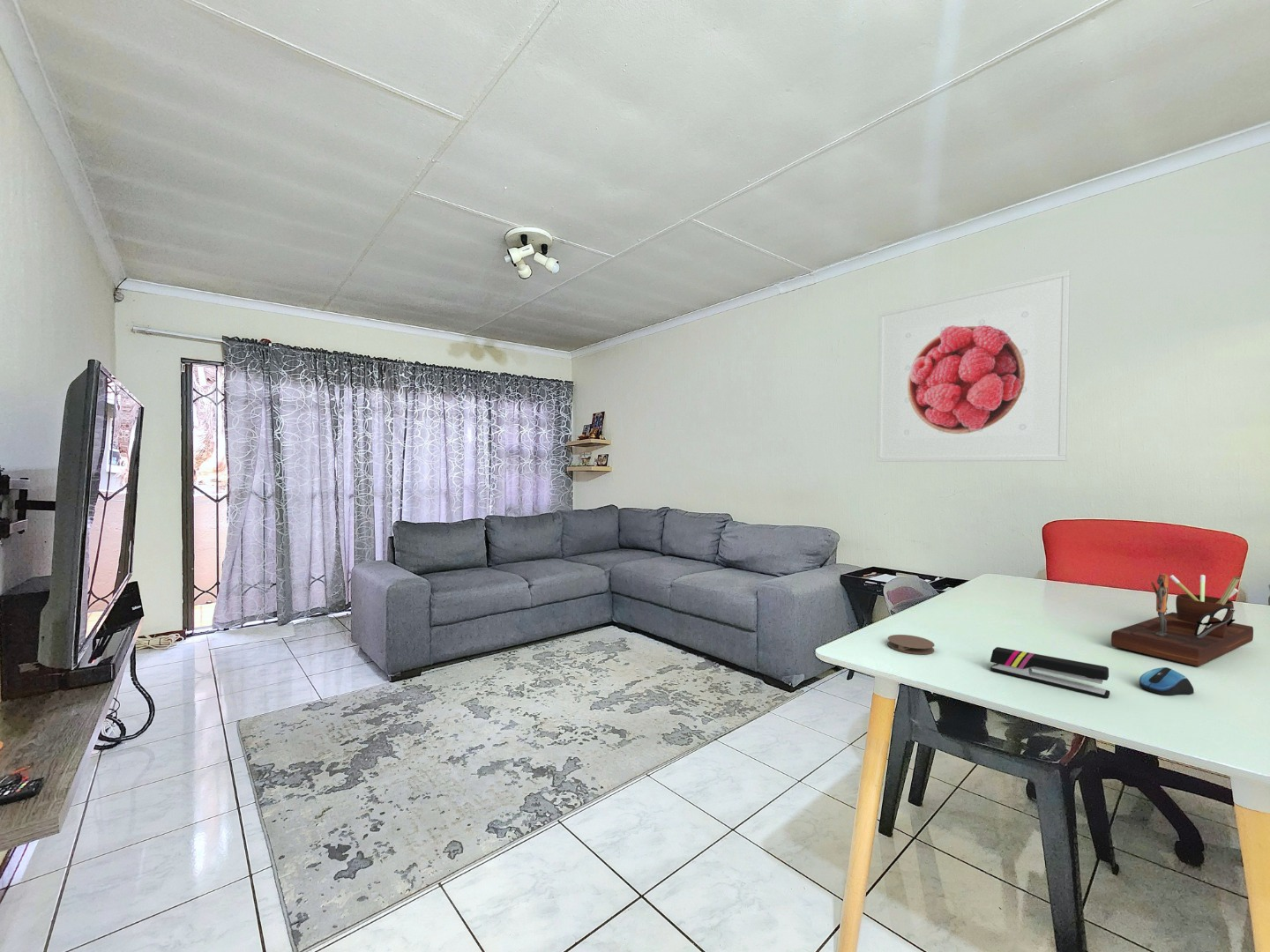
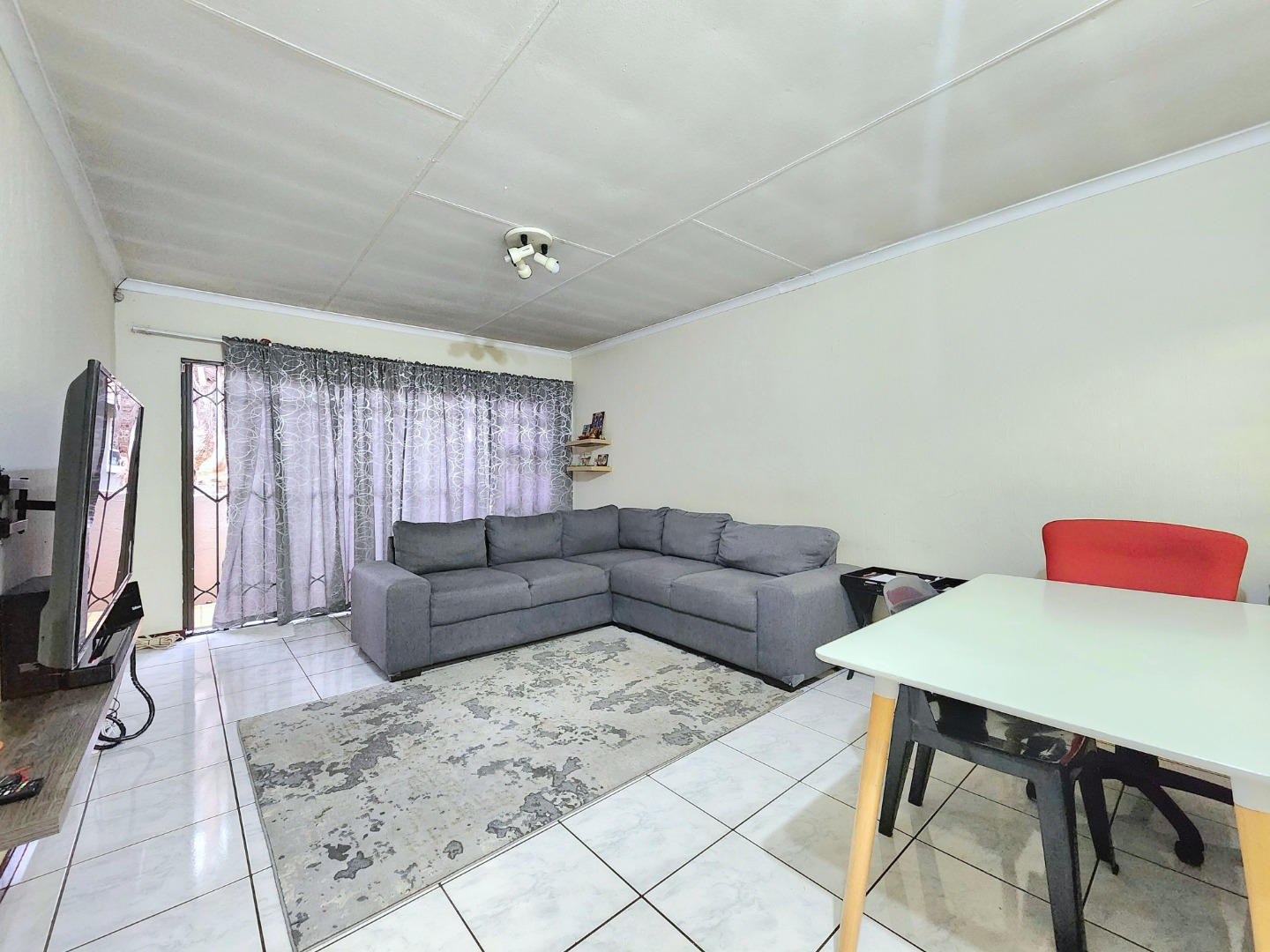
- computer mouse (1166, 679)
- desk organizer (1188, 606)
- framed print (961, 377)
- coaster (910, 643)
- stapler (1046, 668)
